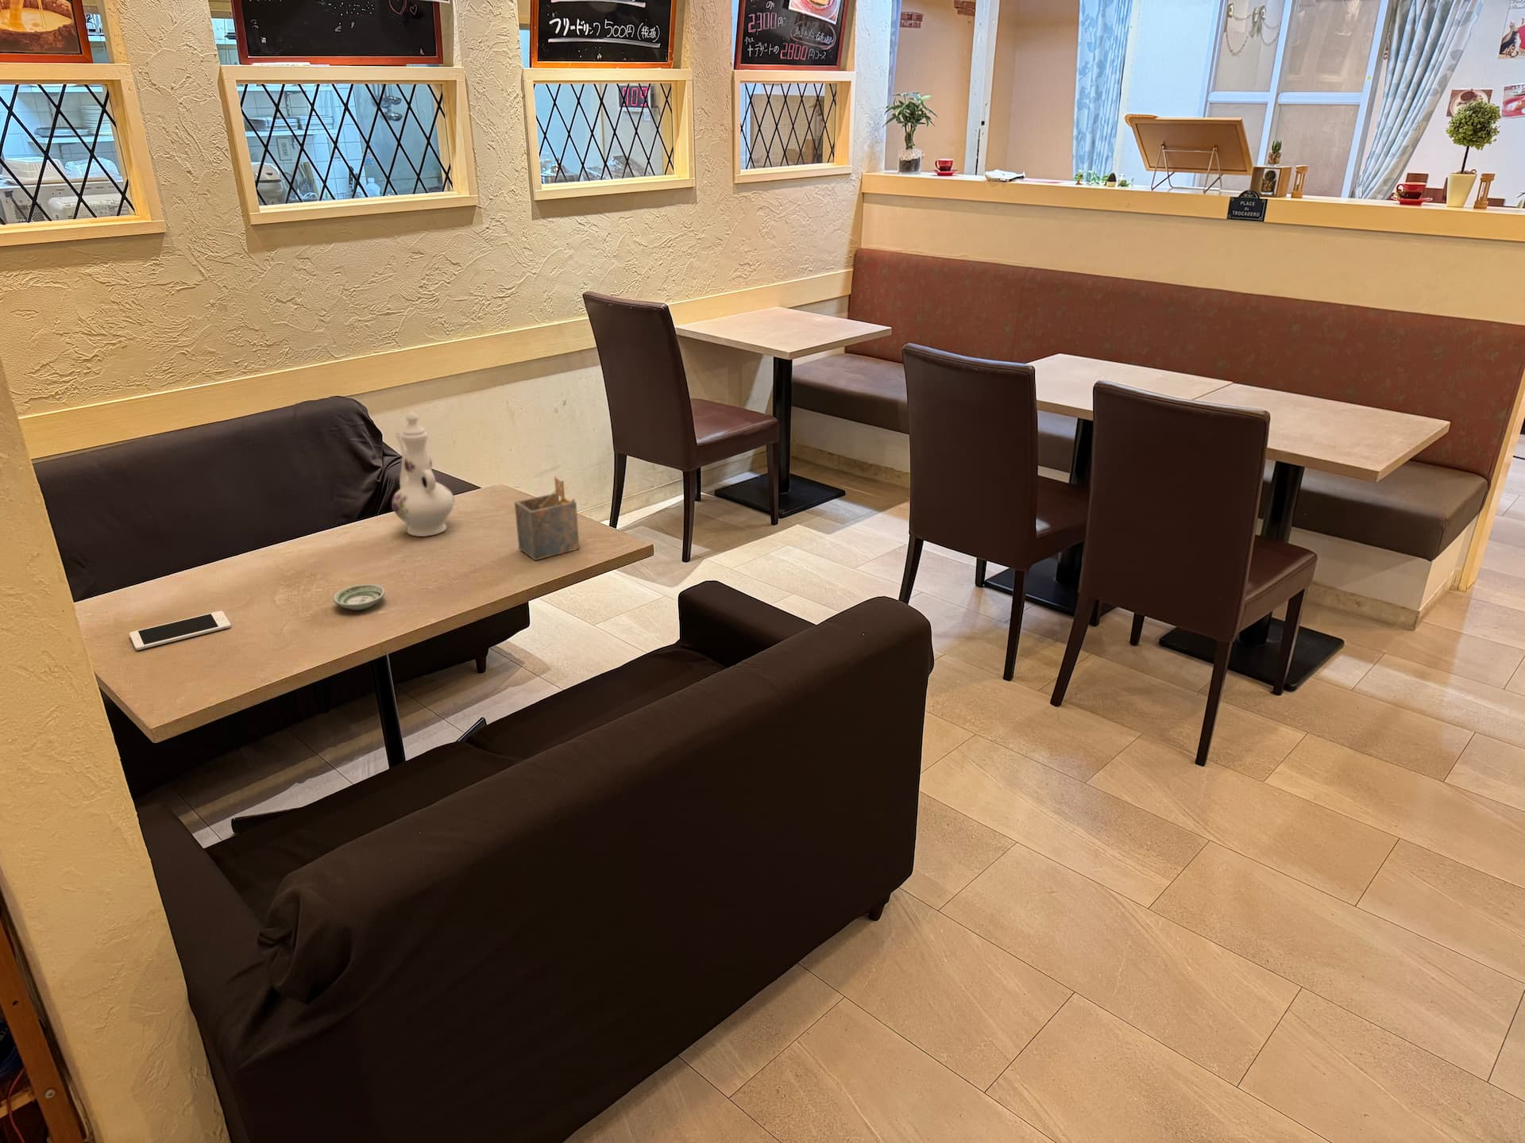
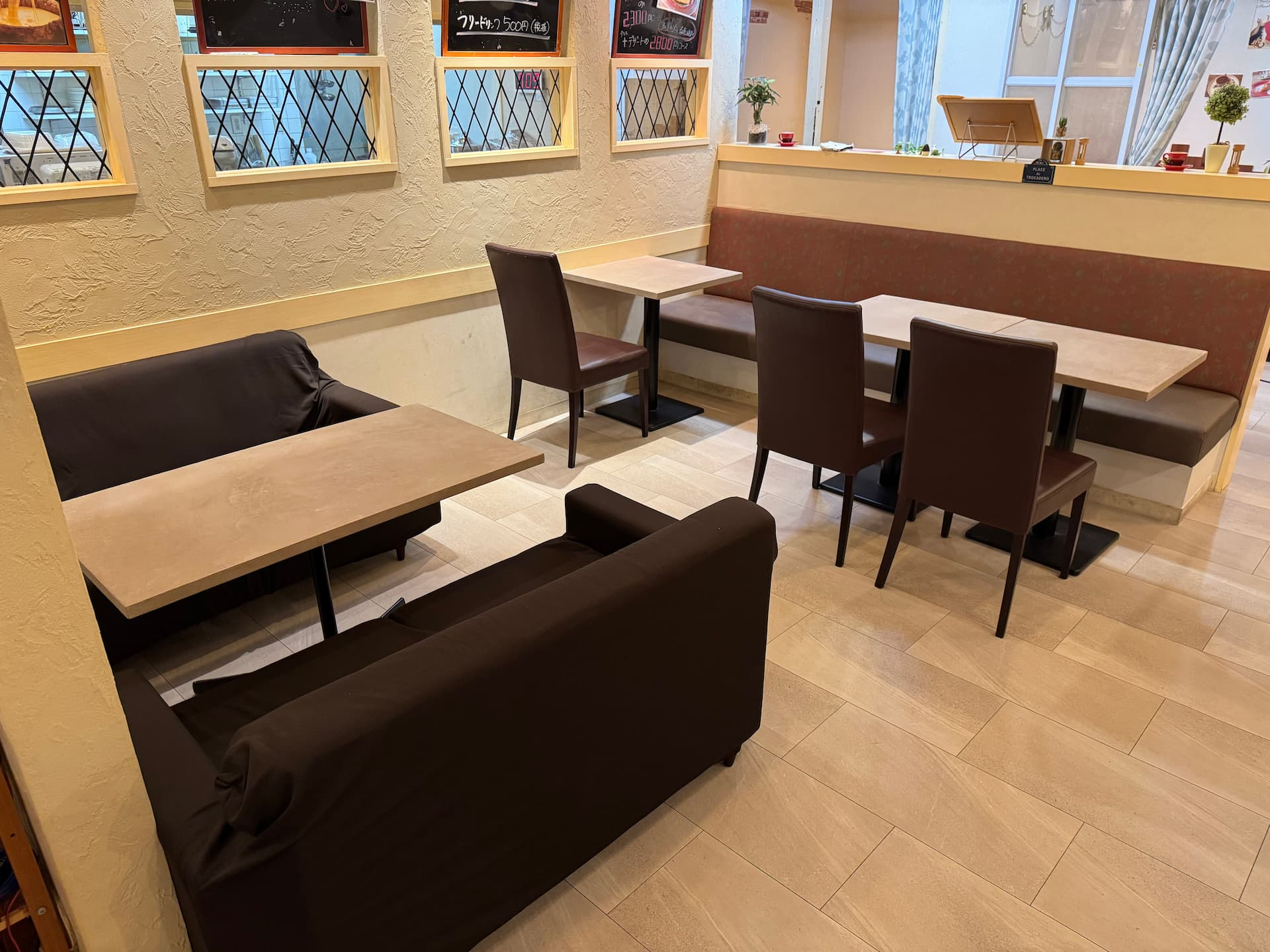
- chinaware (415, 469)
- cell phone (180, 629)
- saucer (360, 598)
- napkin holder (546, 516)
